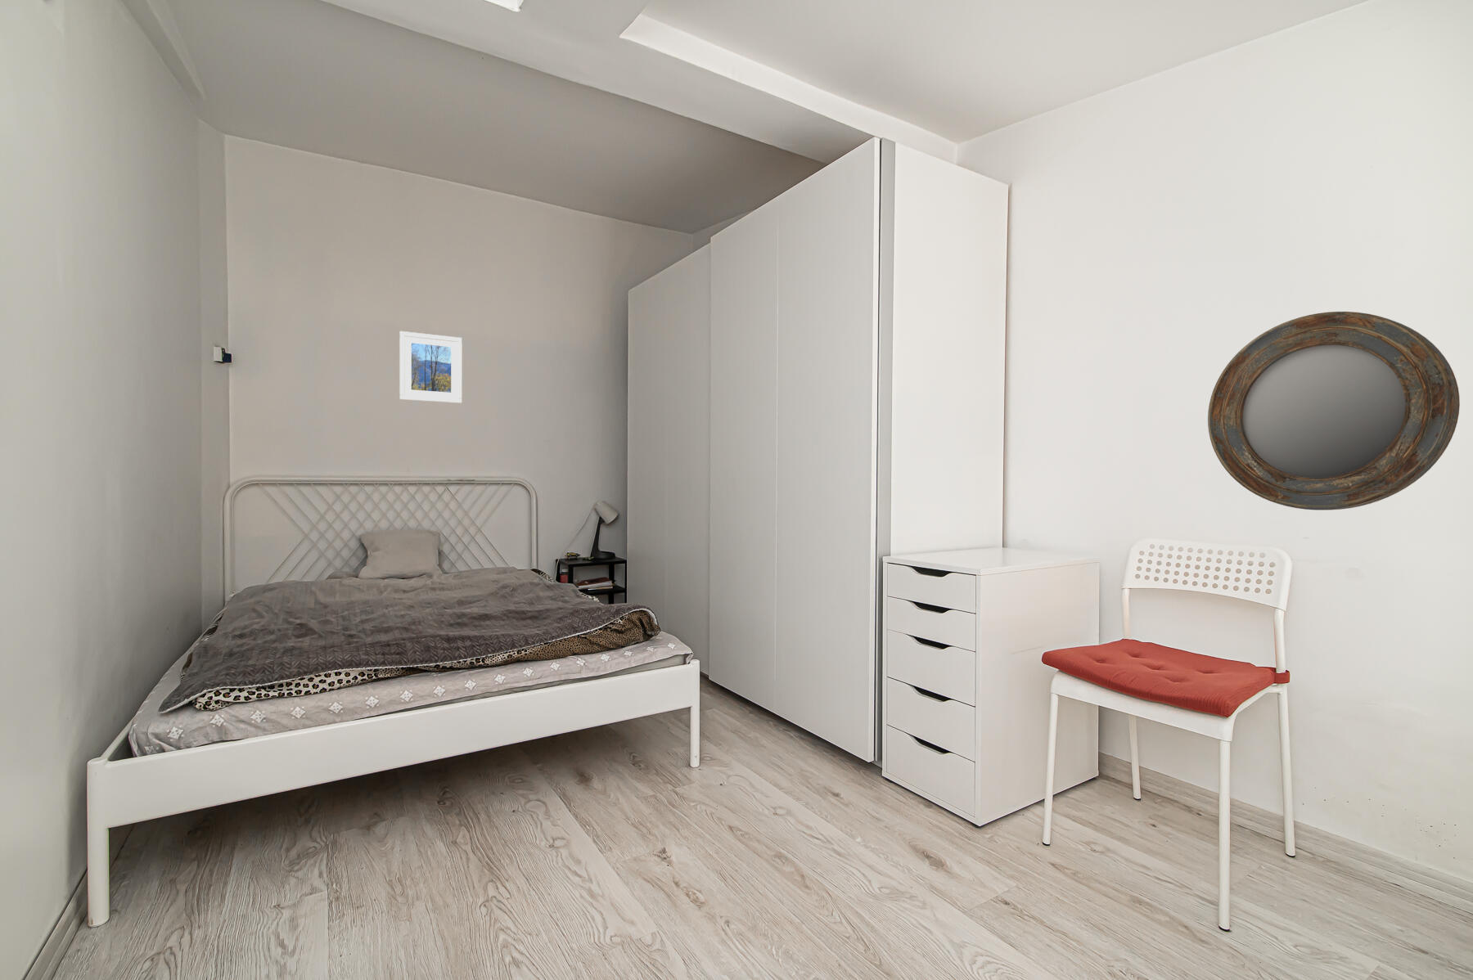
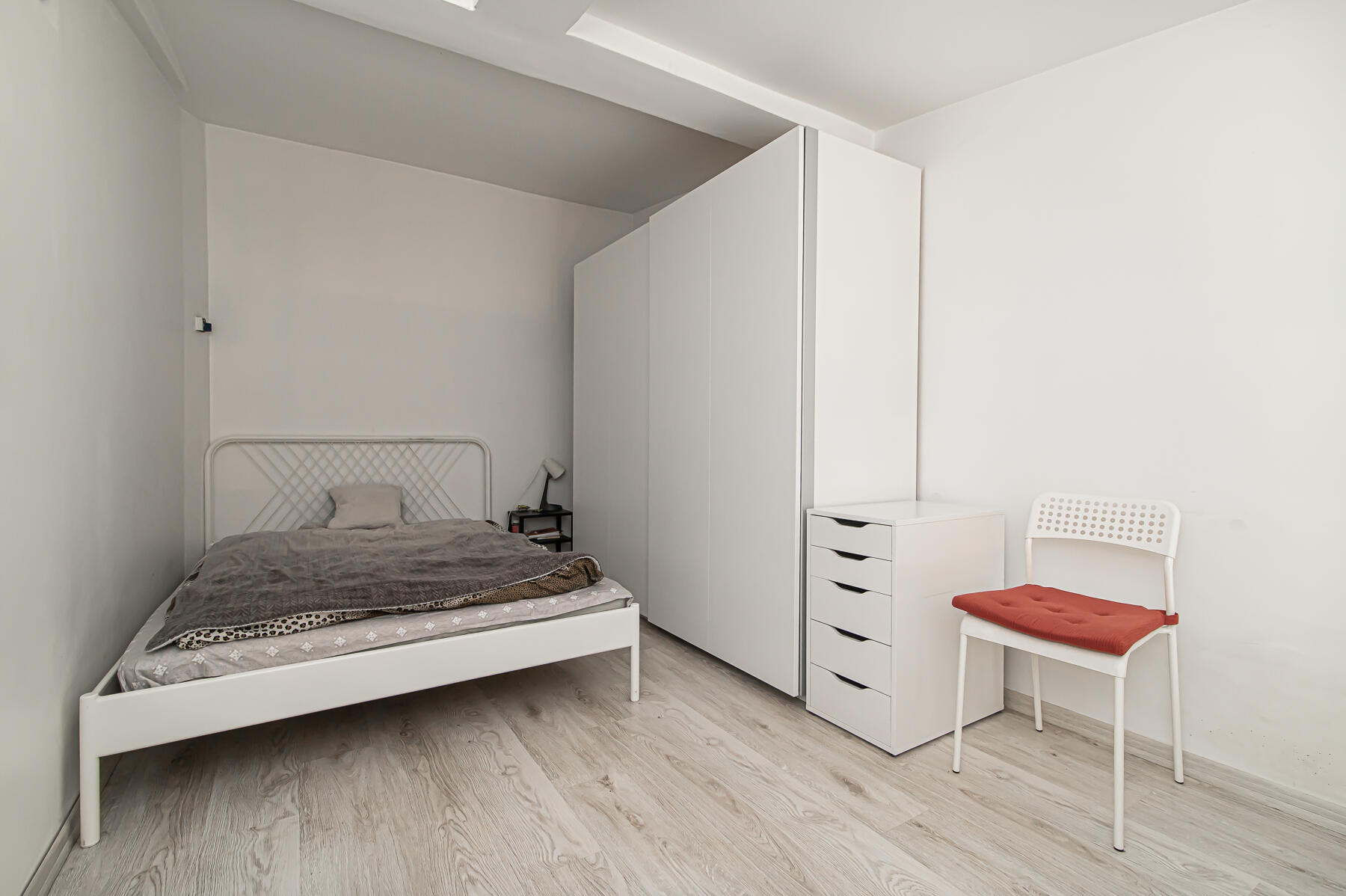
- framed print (431, 369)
- home mirror (1319, 411)
